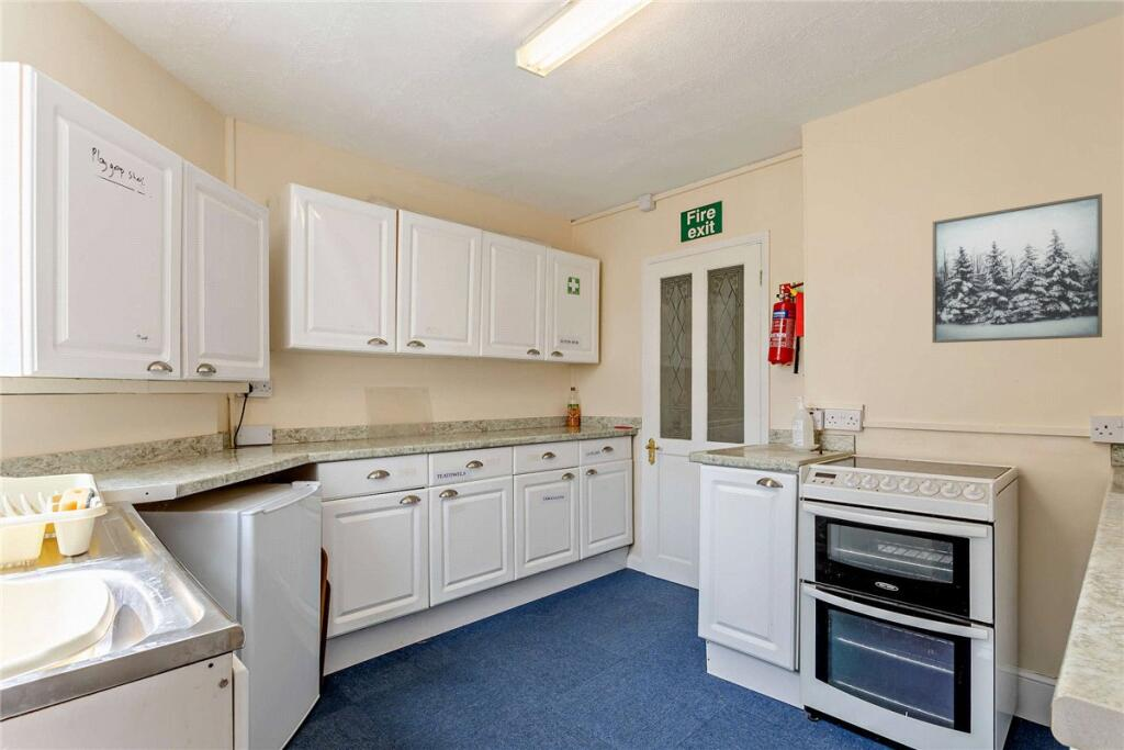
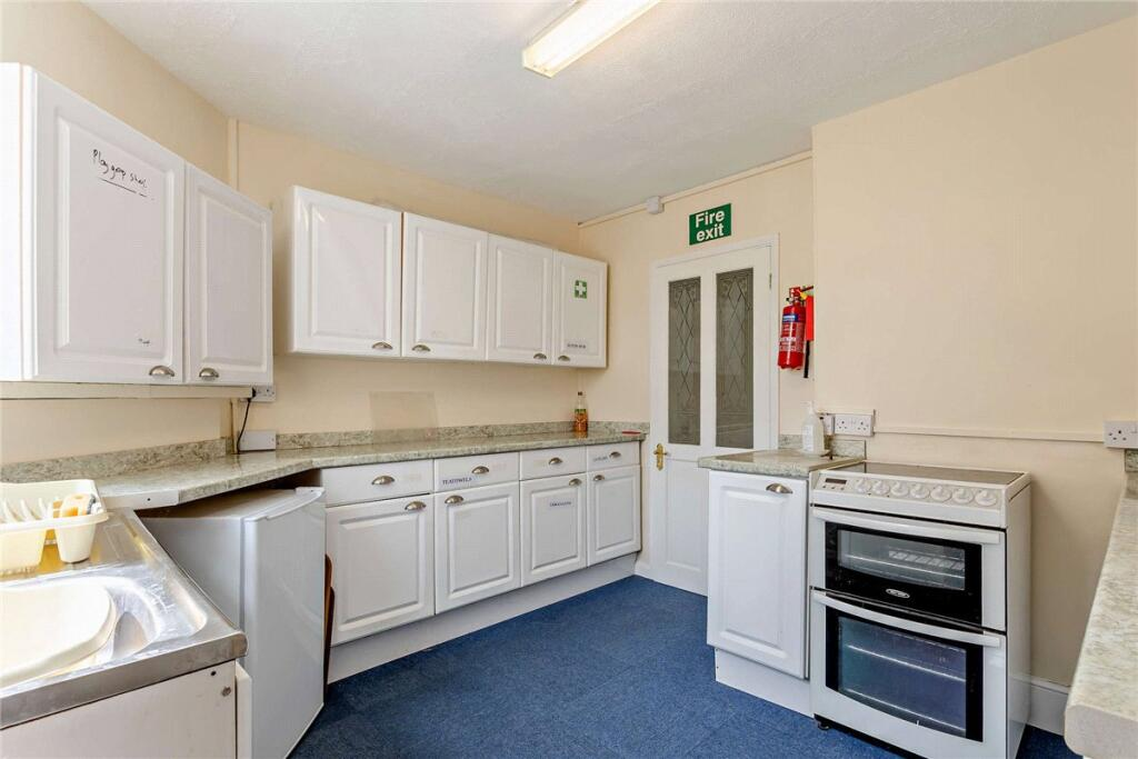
- wall art (1010, 275)
